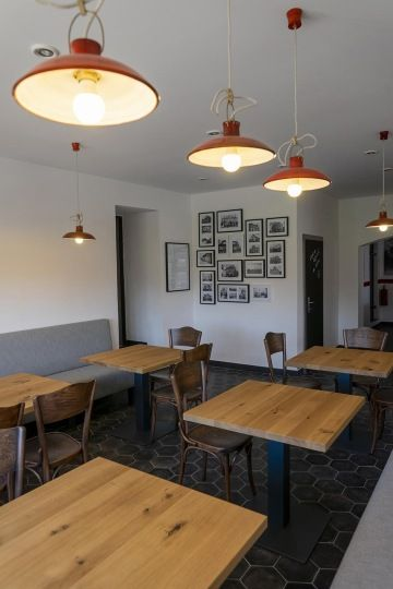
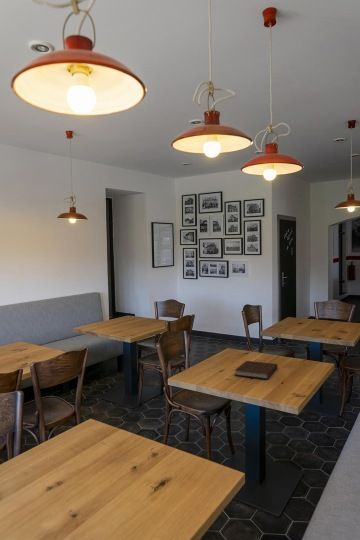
+ notebook (256, 369)
